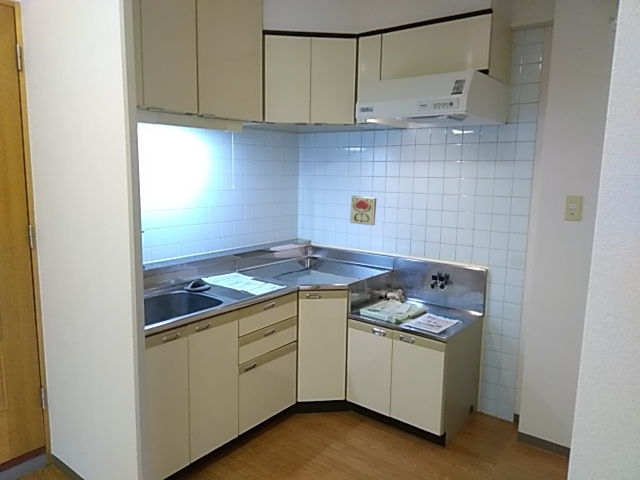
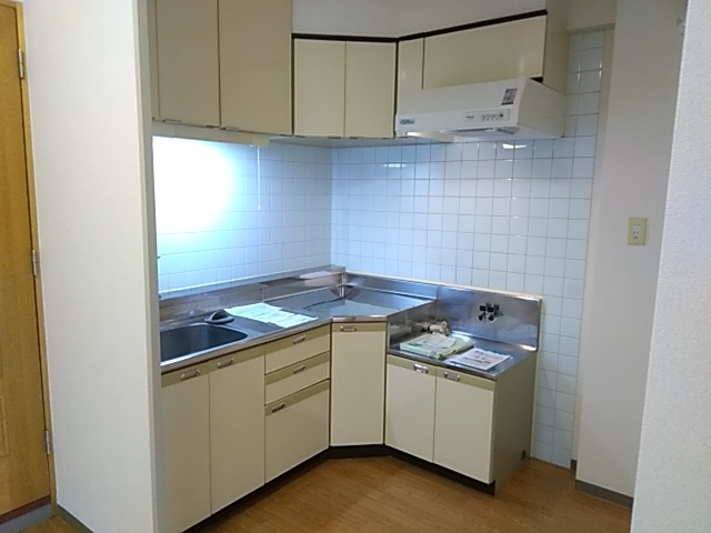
- decorative tile (362, 210)
